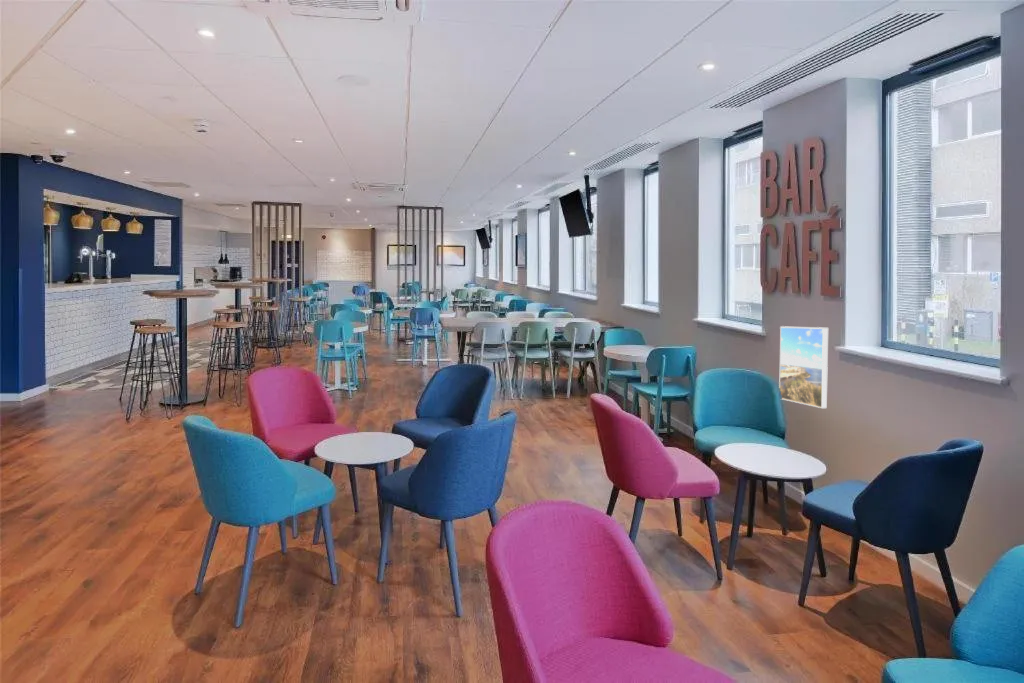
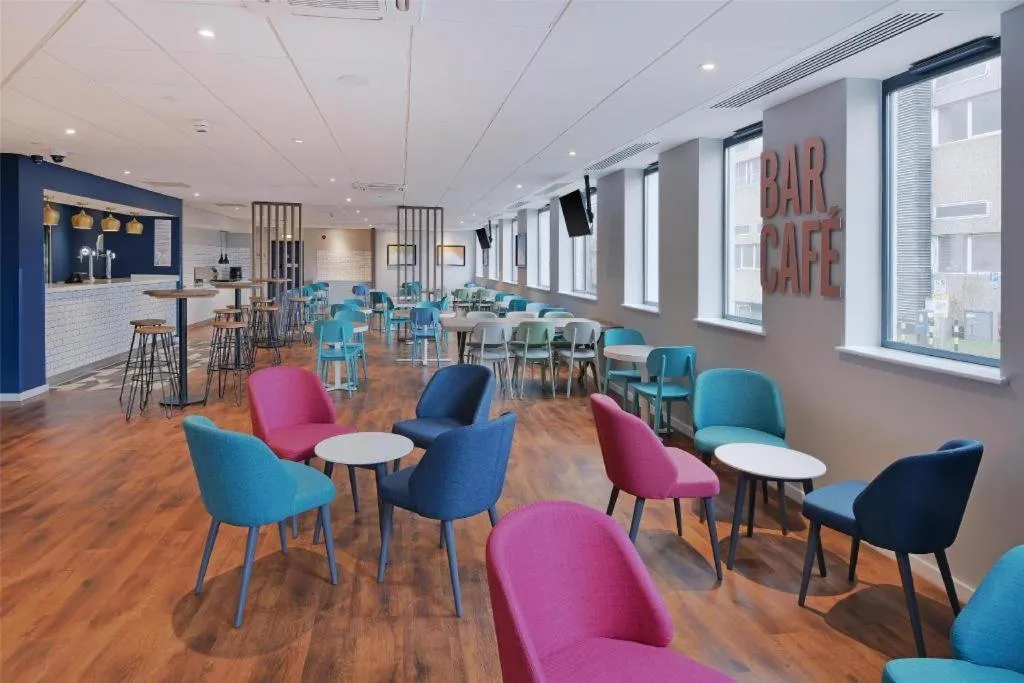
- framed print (802, 365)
